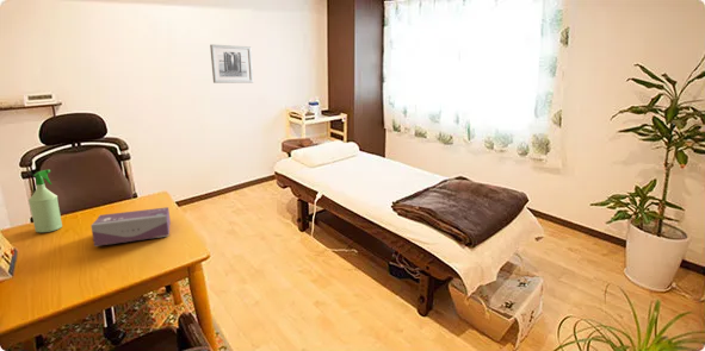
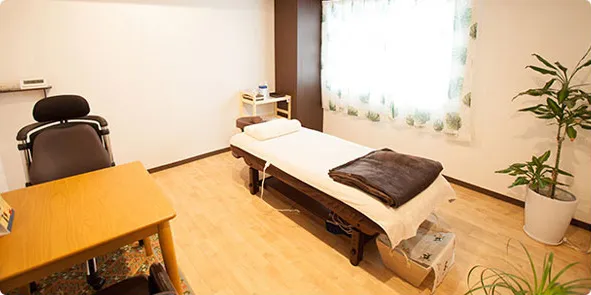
- tissue box (134, 224)
- wall art (231, 64)
- spray bottle (43, 200)
